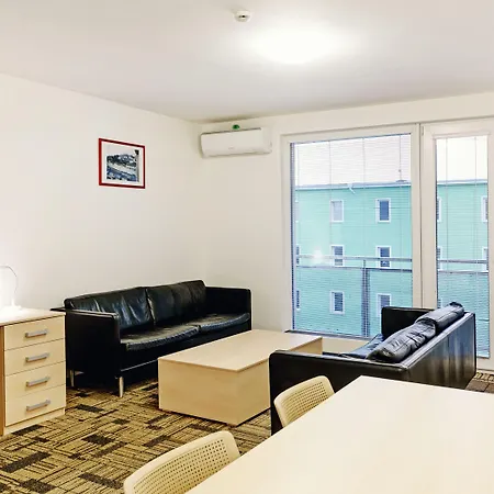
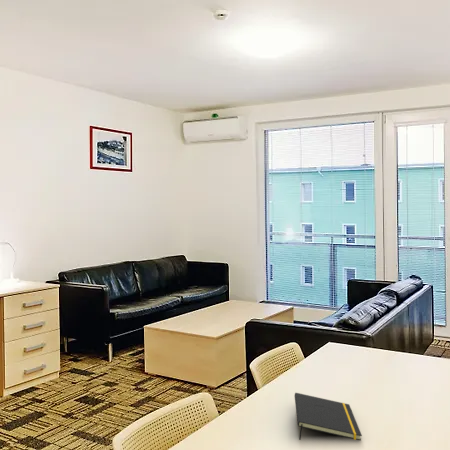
+ notepad (325, 414)
